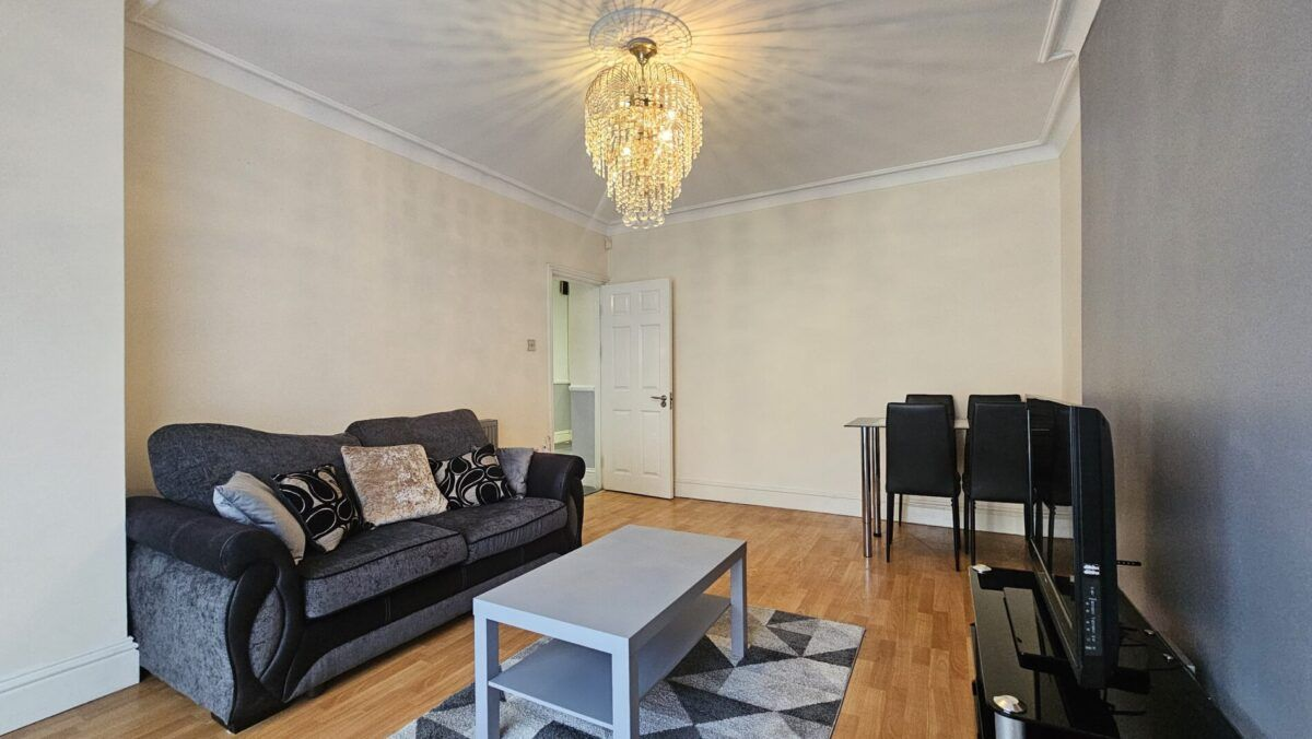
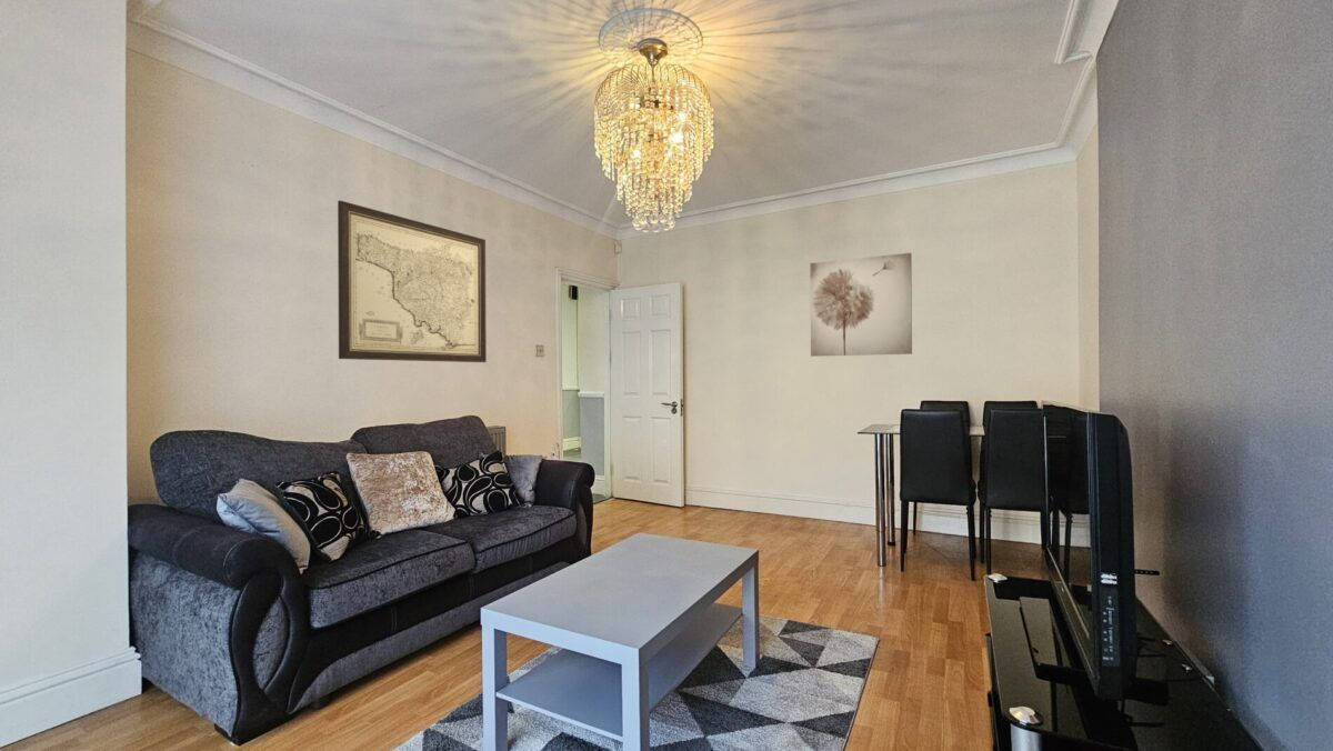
+ wall art (859, 307)
+ wall art (421, 291)
